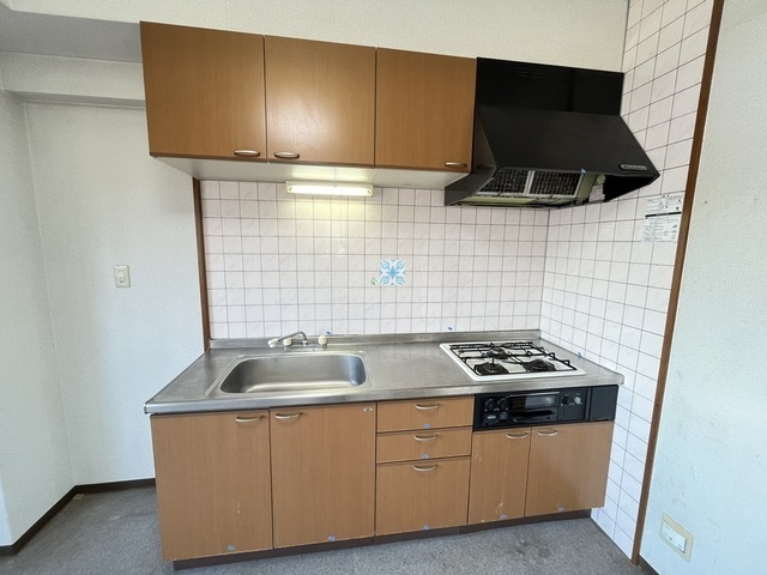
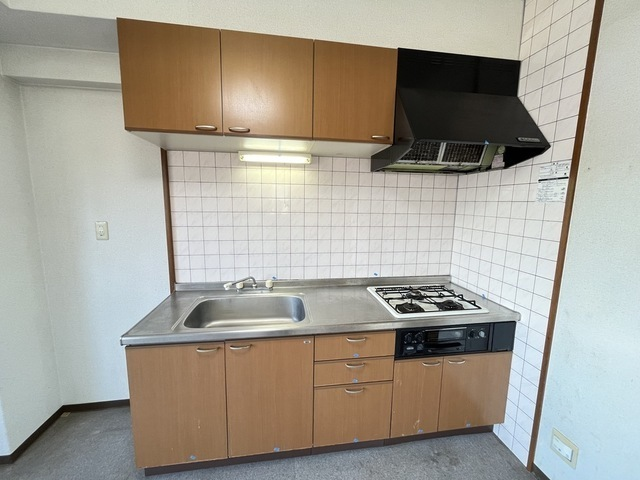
- decorative tile (388, 272)
